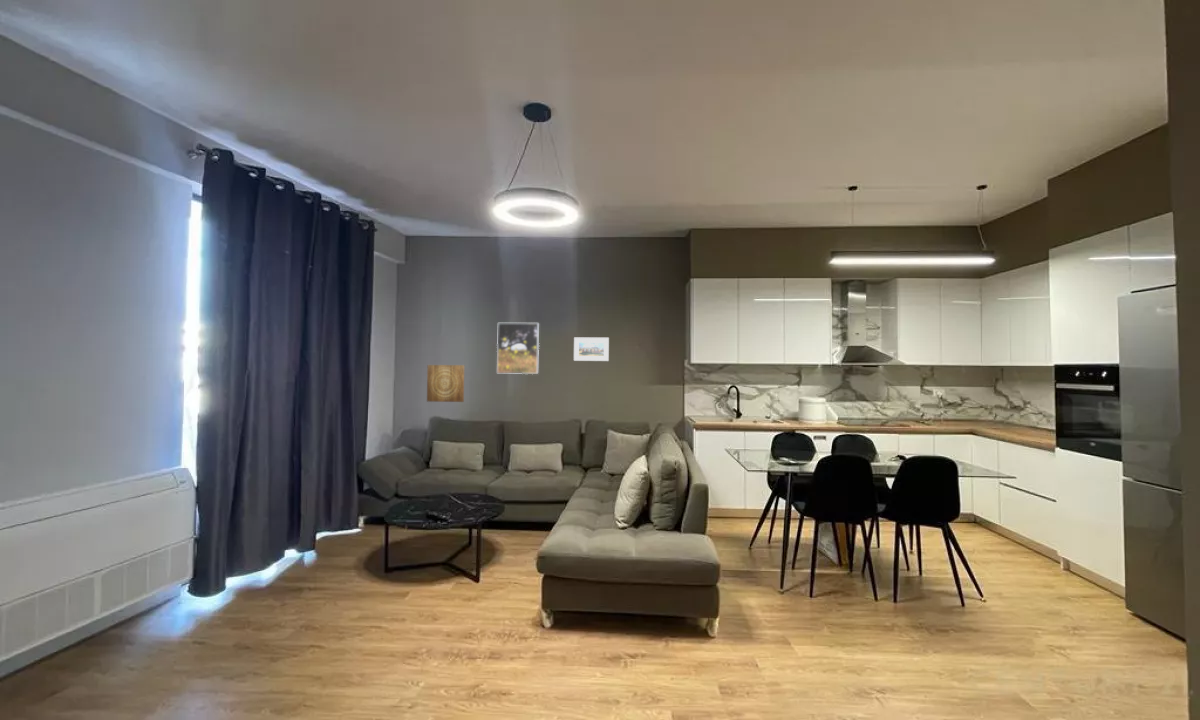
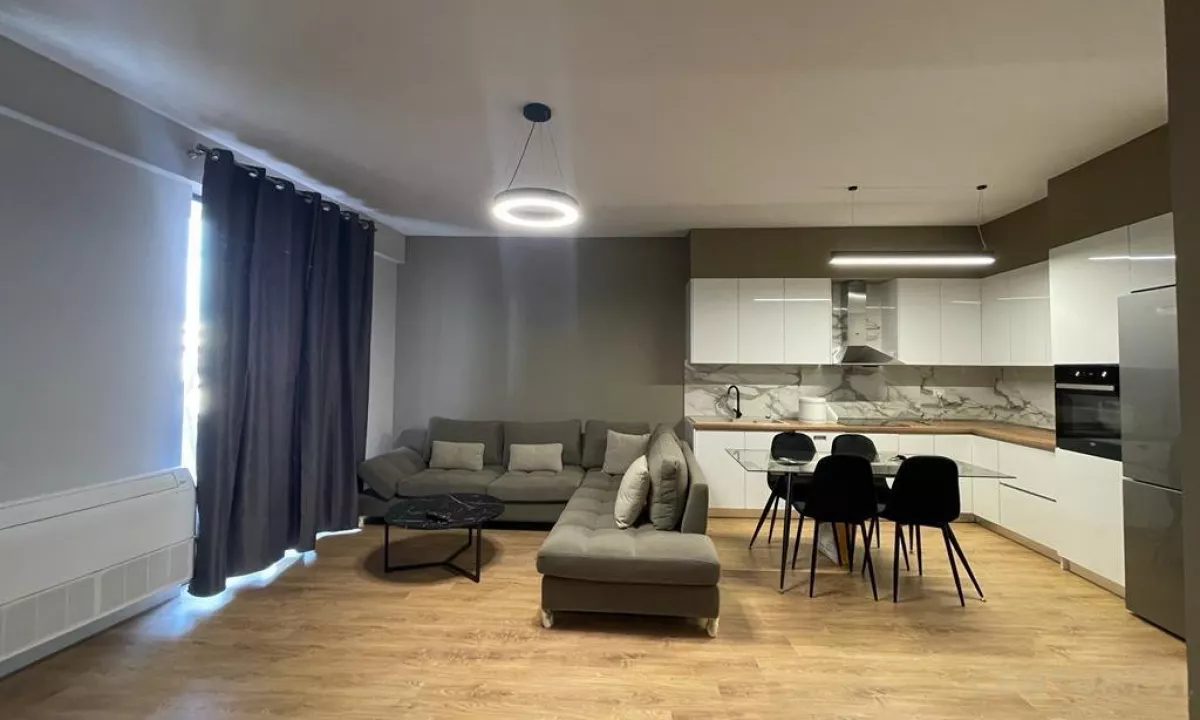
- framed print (591, 349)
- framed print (517, 348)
- wall art (445, 383)
